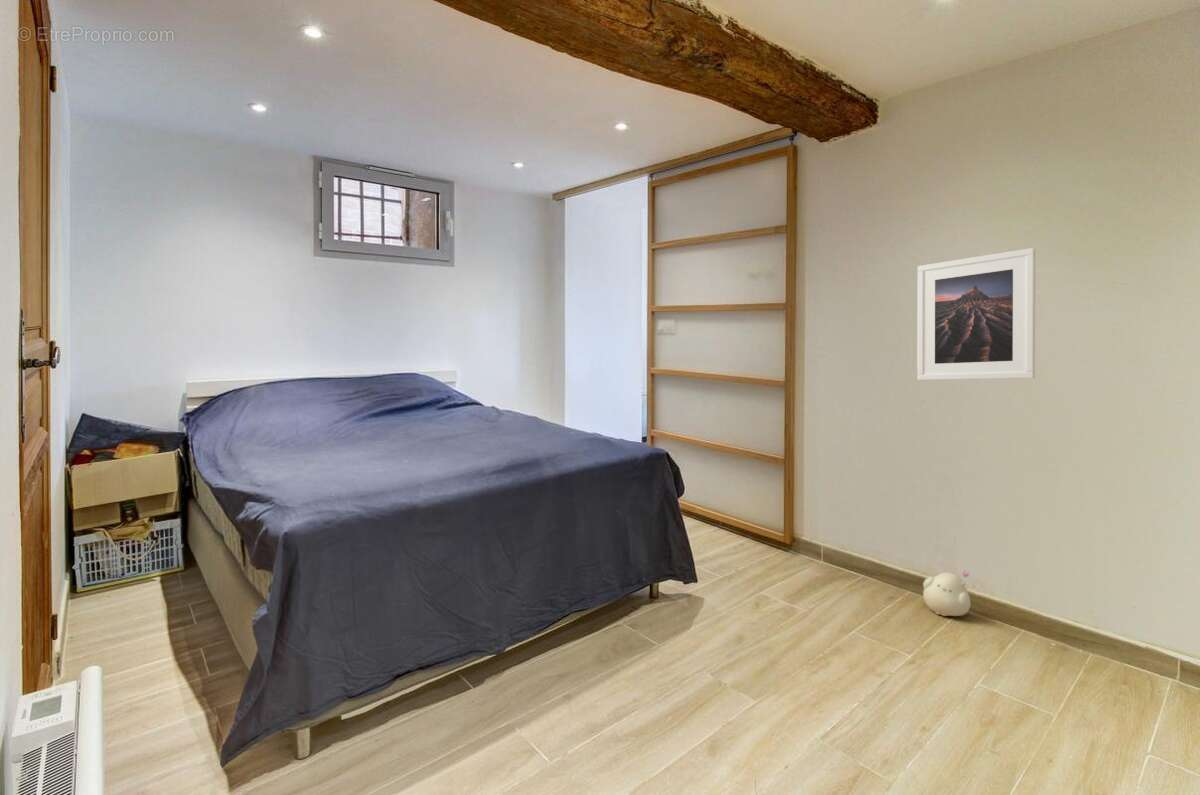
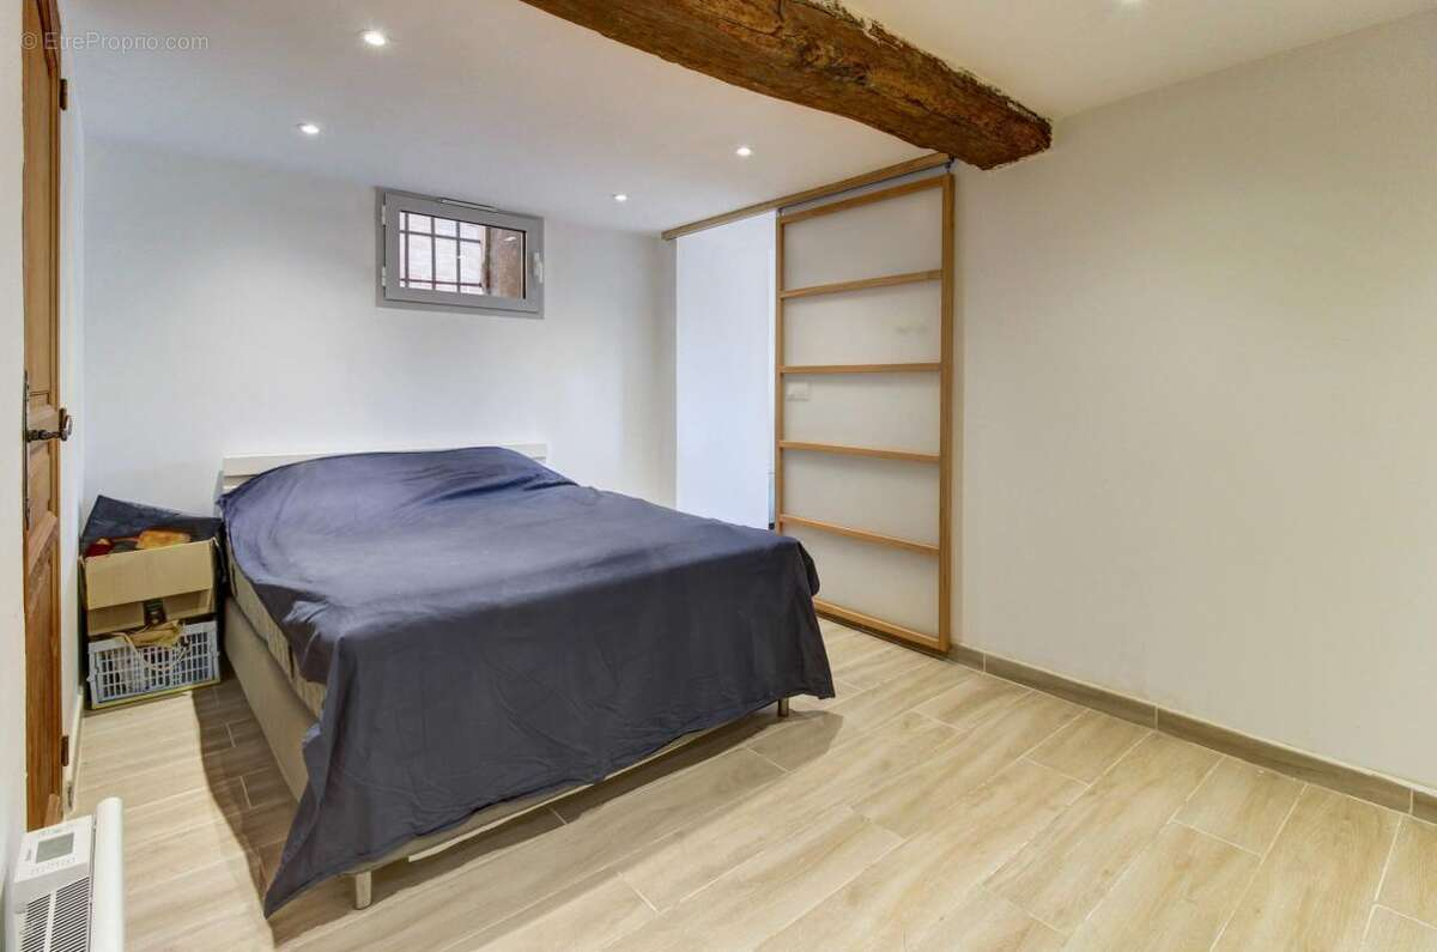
- plush toy (949, 589)
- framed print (972, 318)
